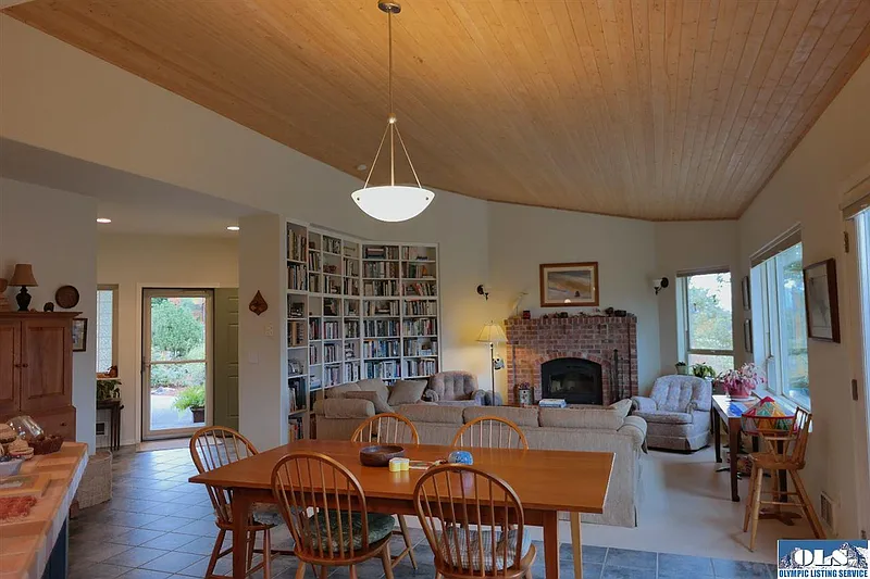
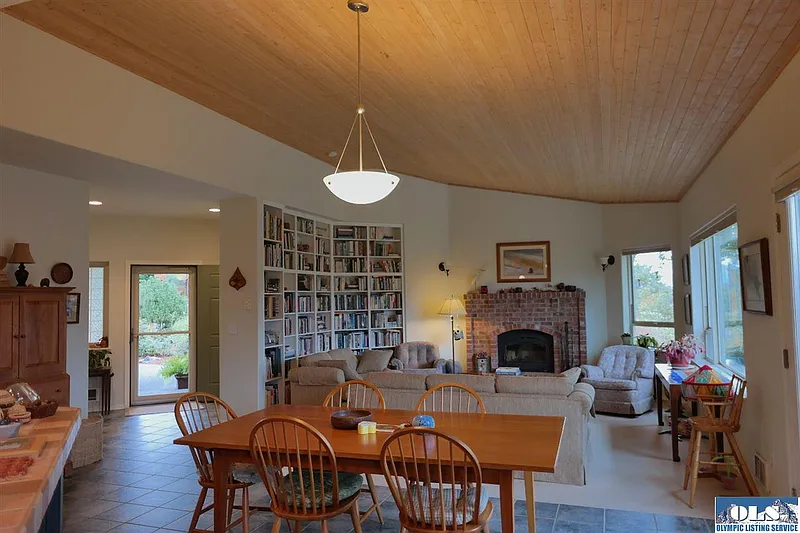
+ potted plant (729, 472)
